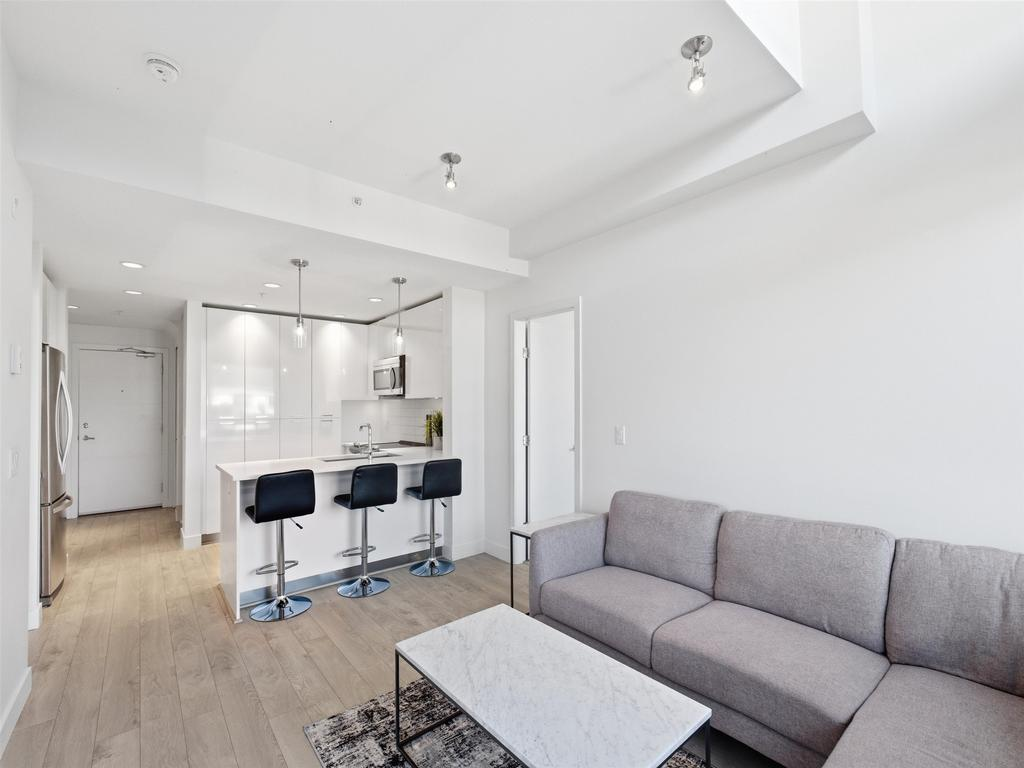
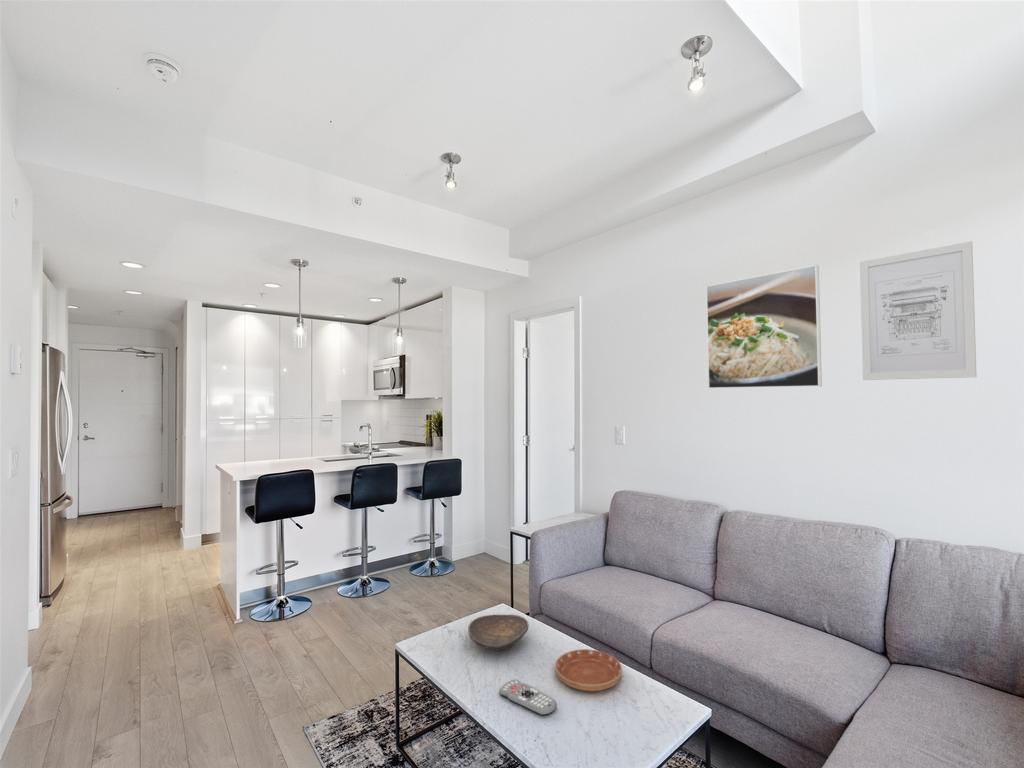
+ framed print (759, 331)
+ decorative bowl (498, 634)
+ saucer (588, 670)
+ remote control (528, 697)
+ wall art (914, 315)
